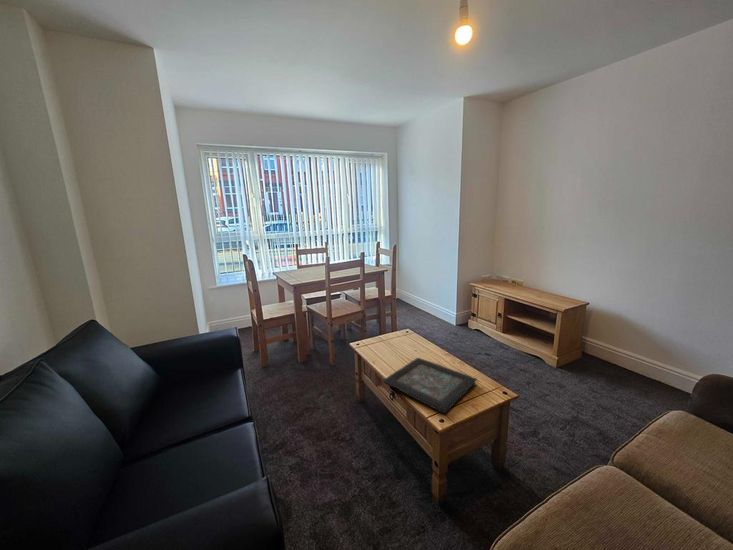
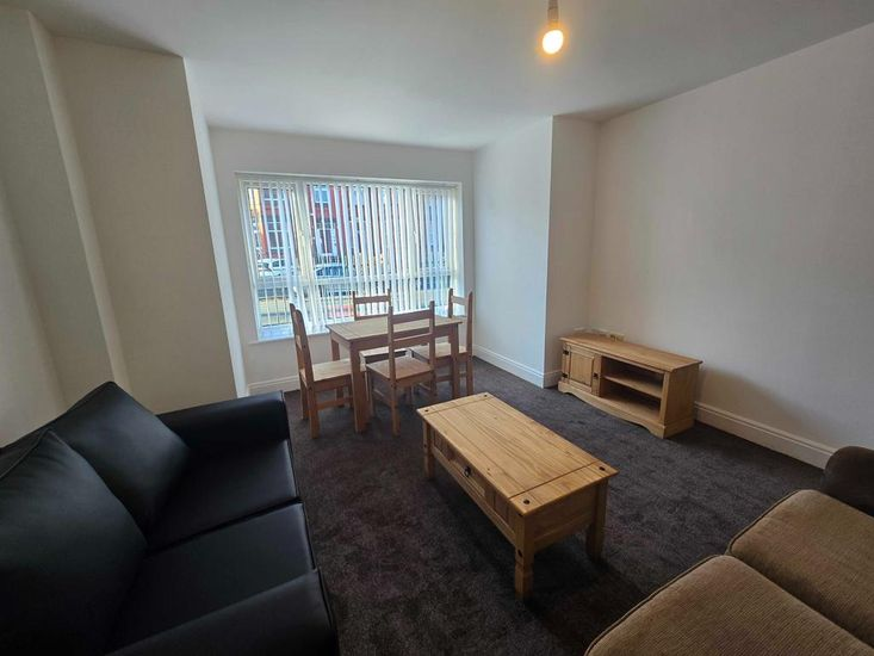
- decorative tray (429, 381)
